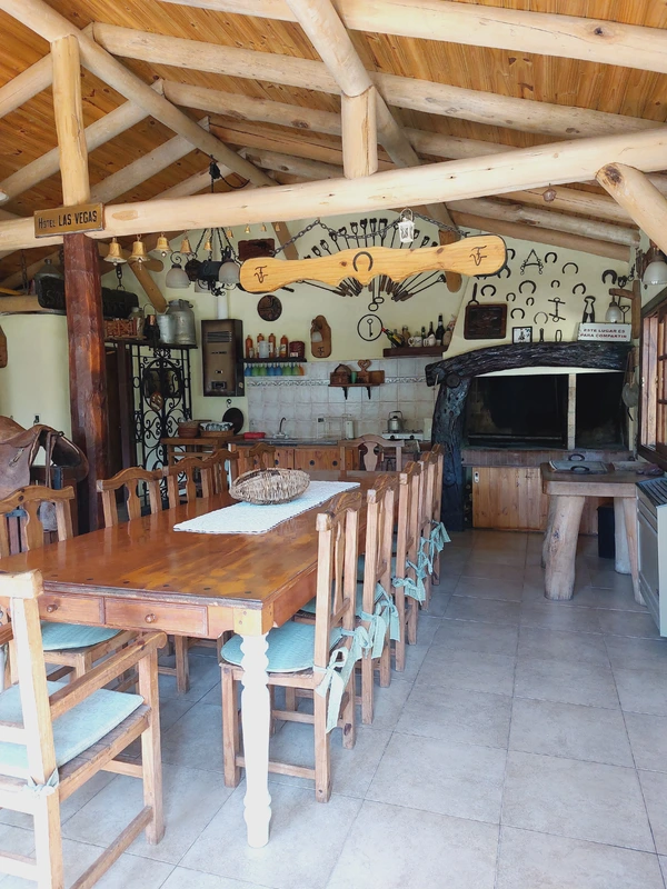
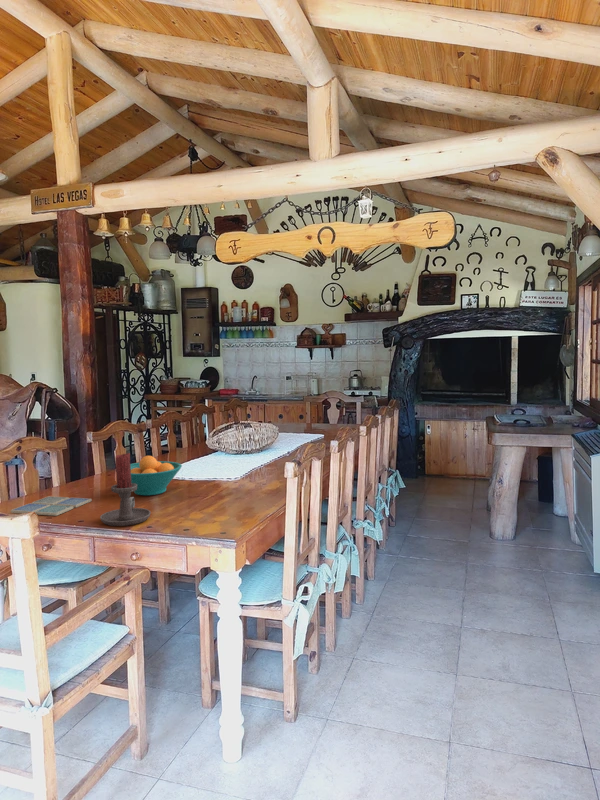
+ candle holder (125, 485)
+ drink coaster (52, 505)
+ fruit bowl (149, 474)
